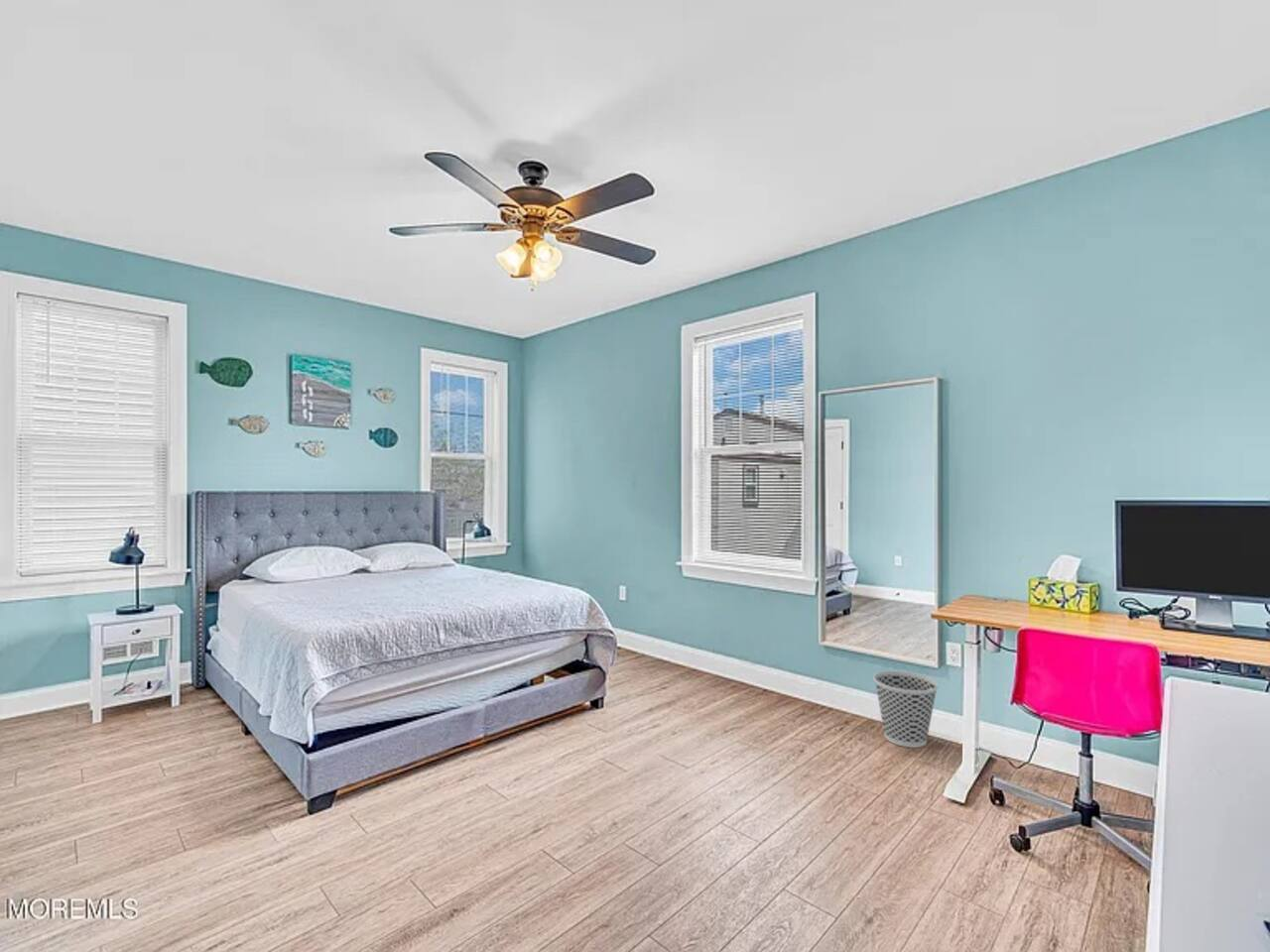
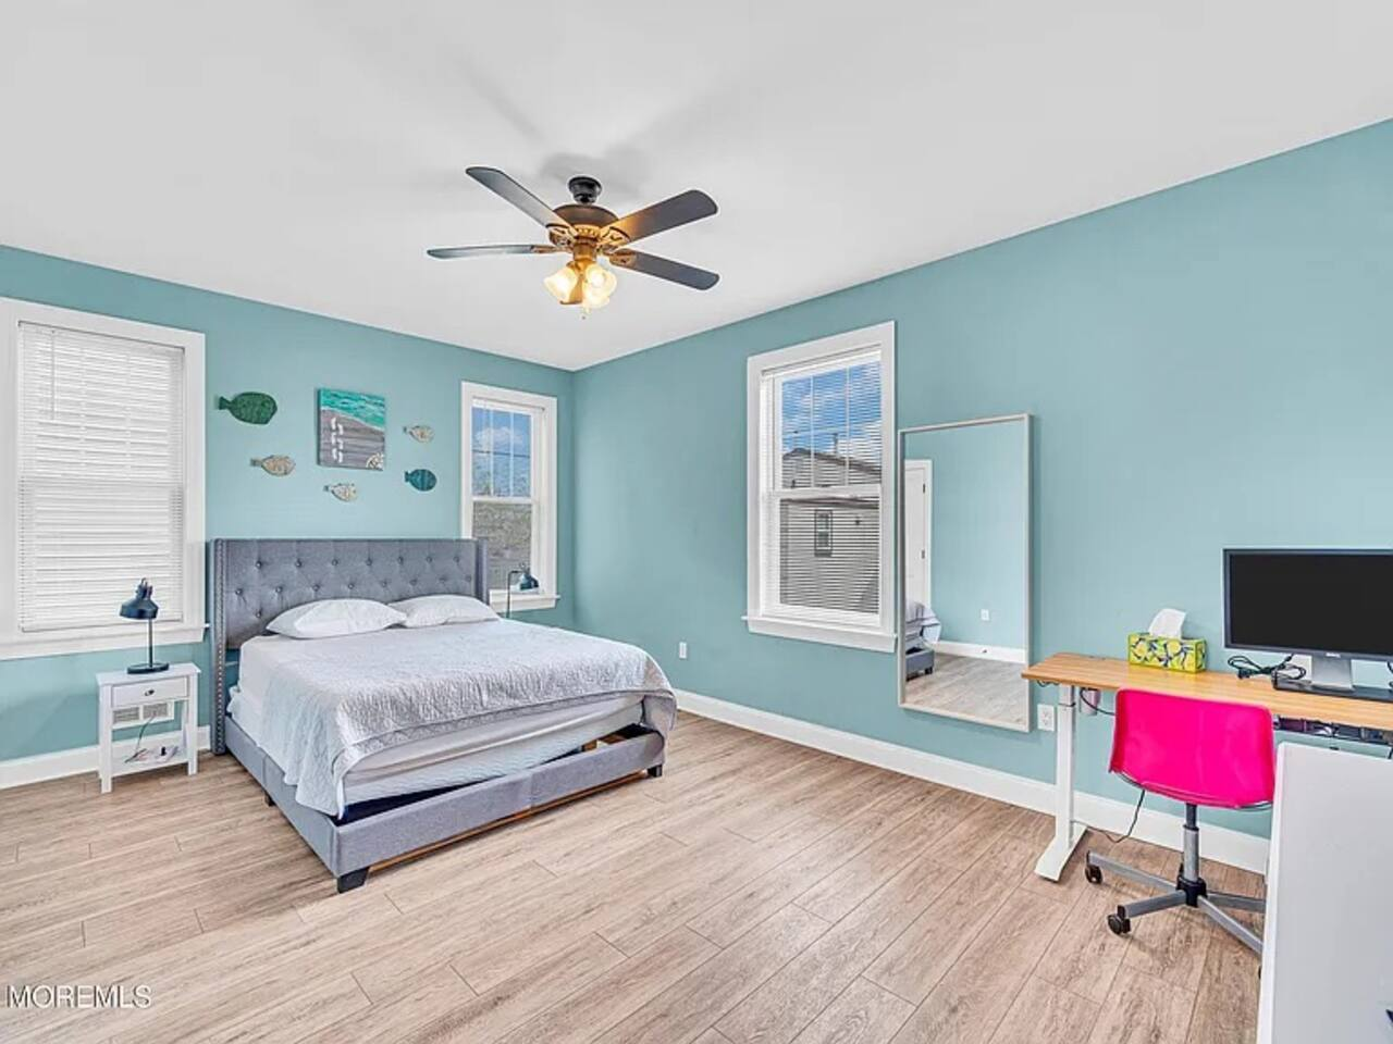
- wastebasket (905, 709)
